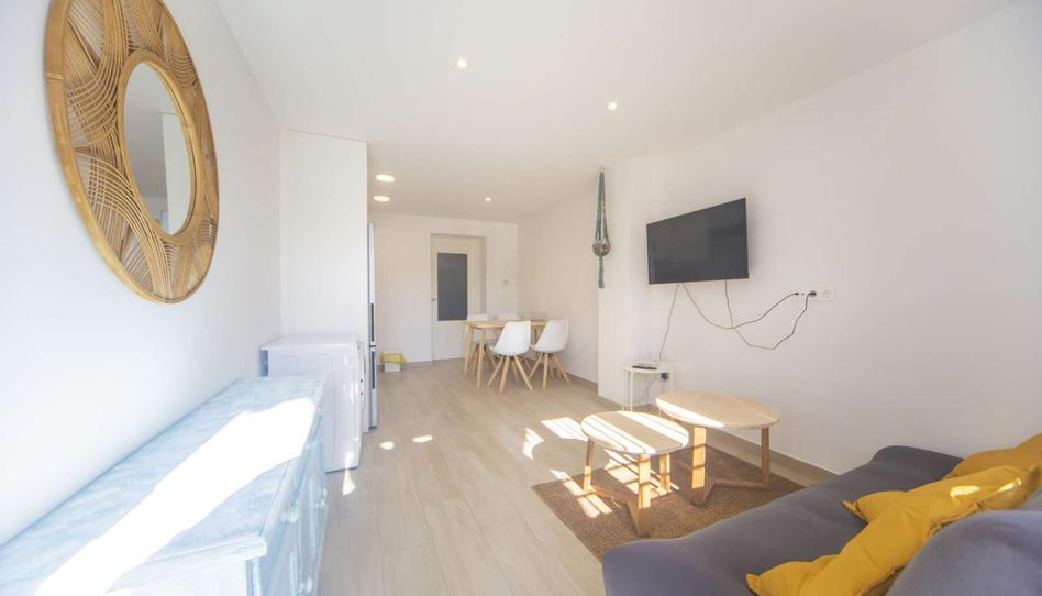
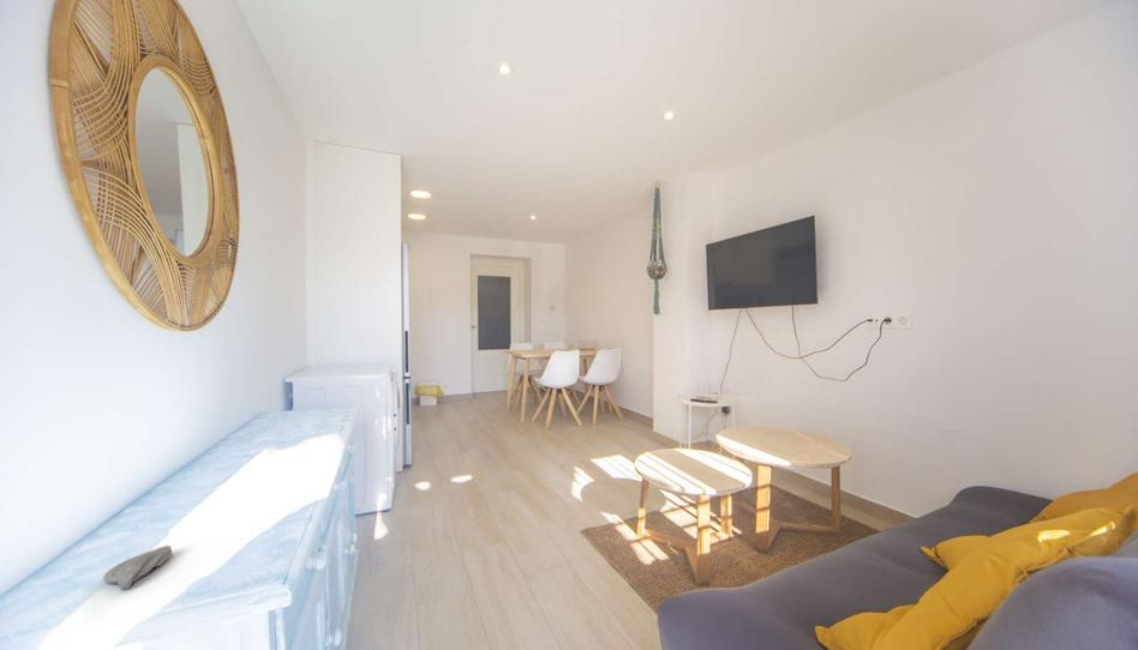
+ seashell (138, 564)
